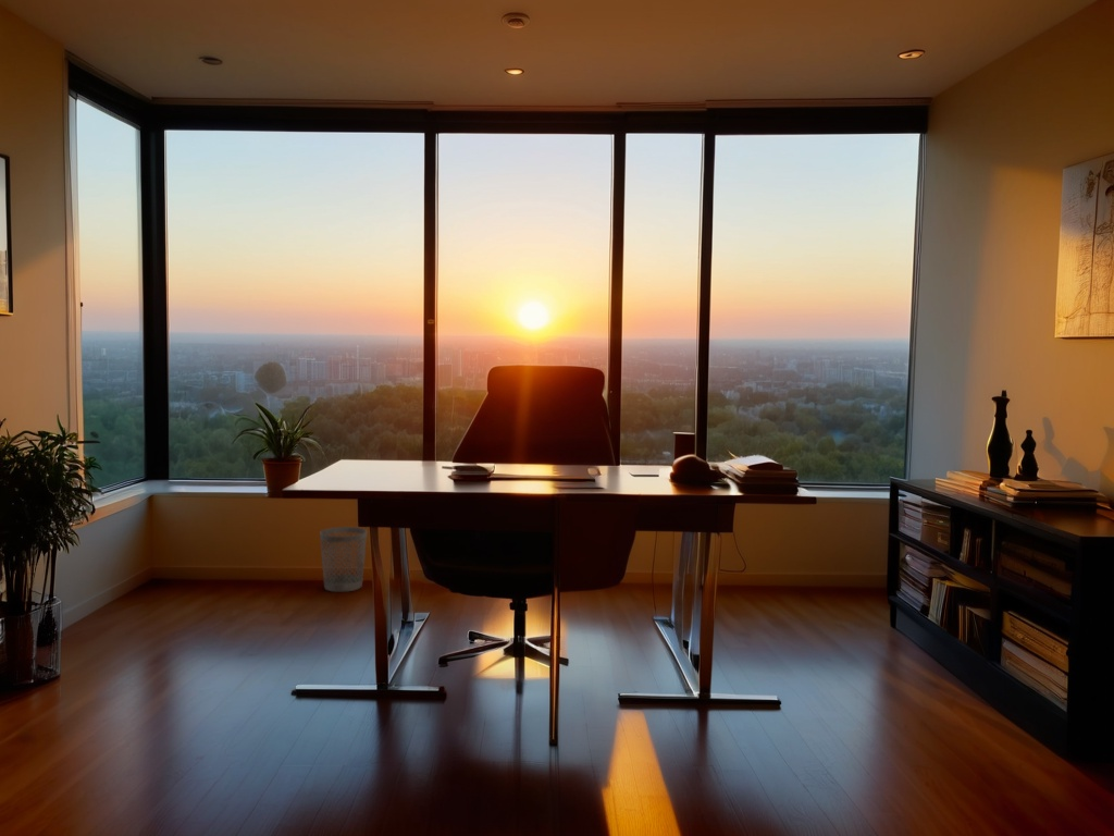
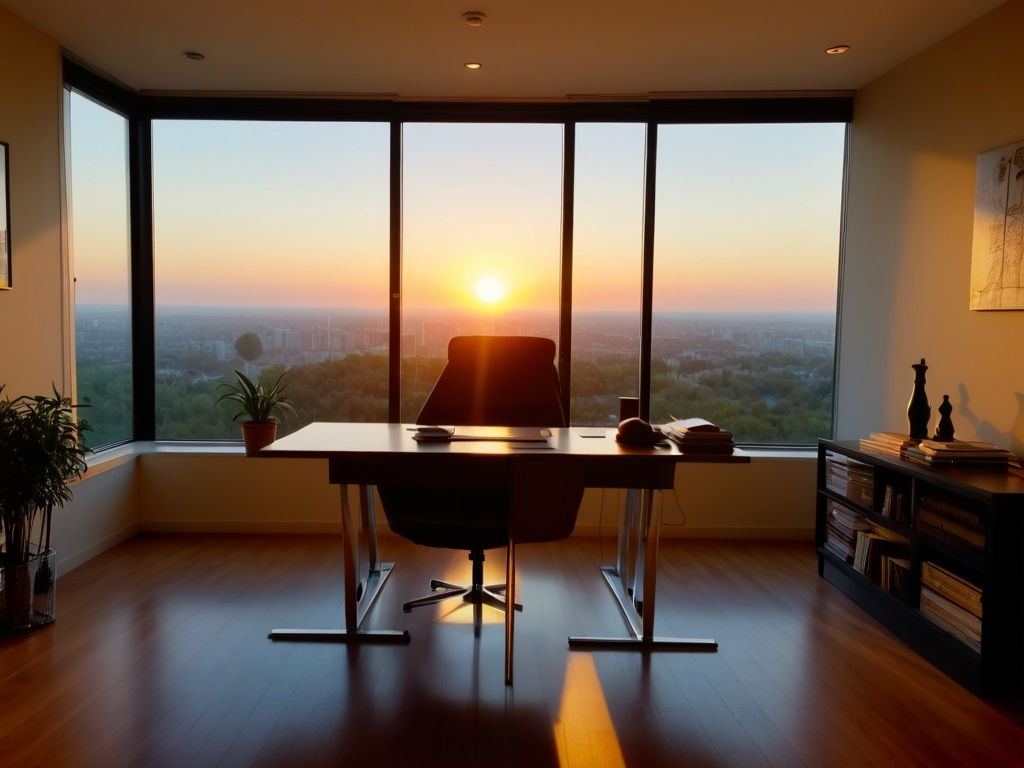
- wastebasket (343, 558)
